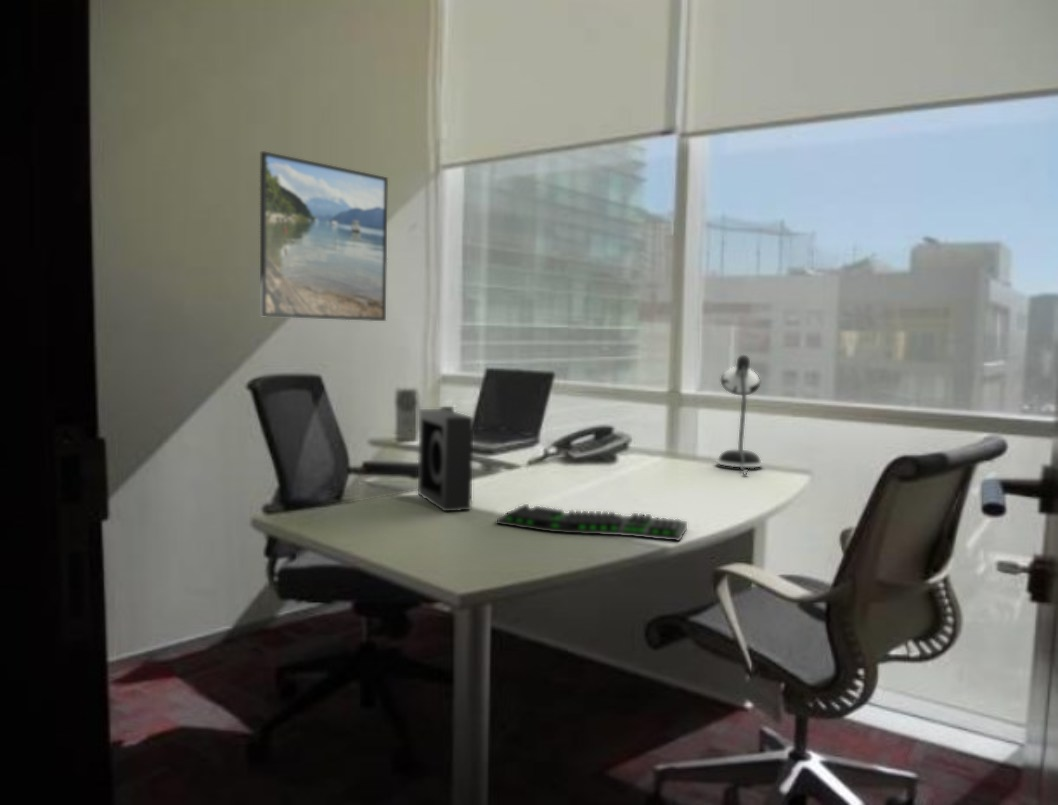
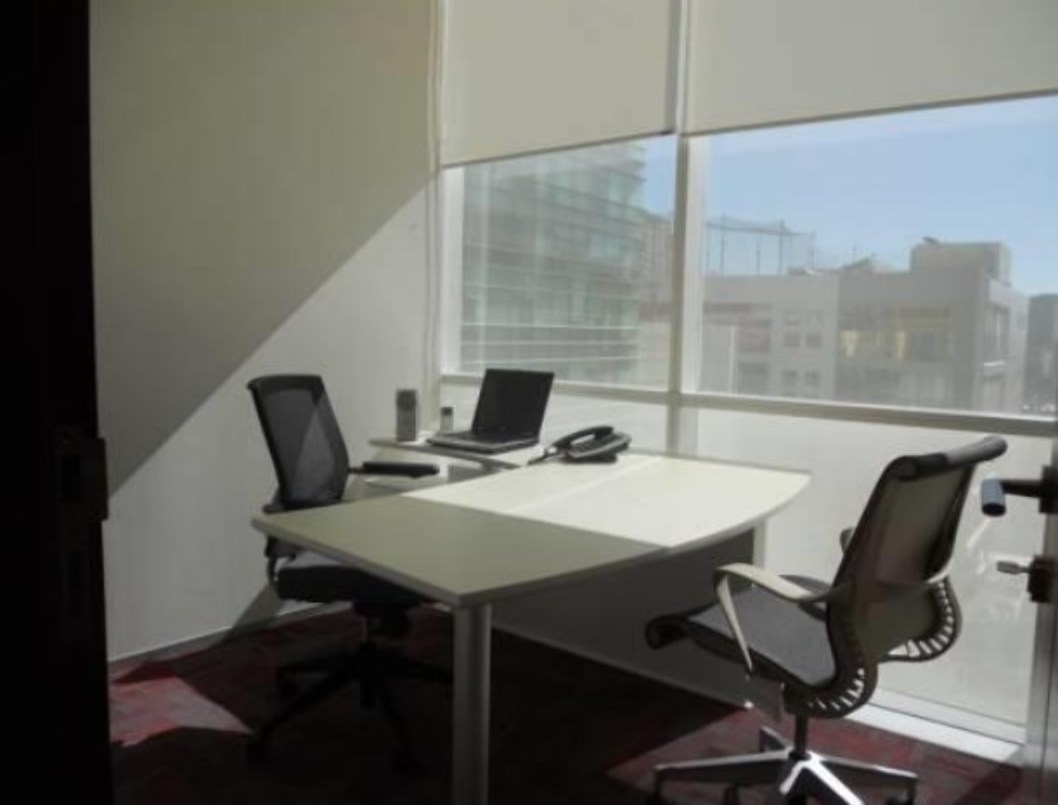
- desk lamp (743, 411)
- keyboard (590, 520)
- speaker (444, 457)
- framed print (327, 242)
